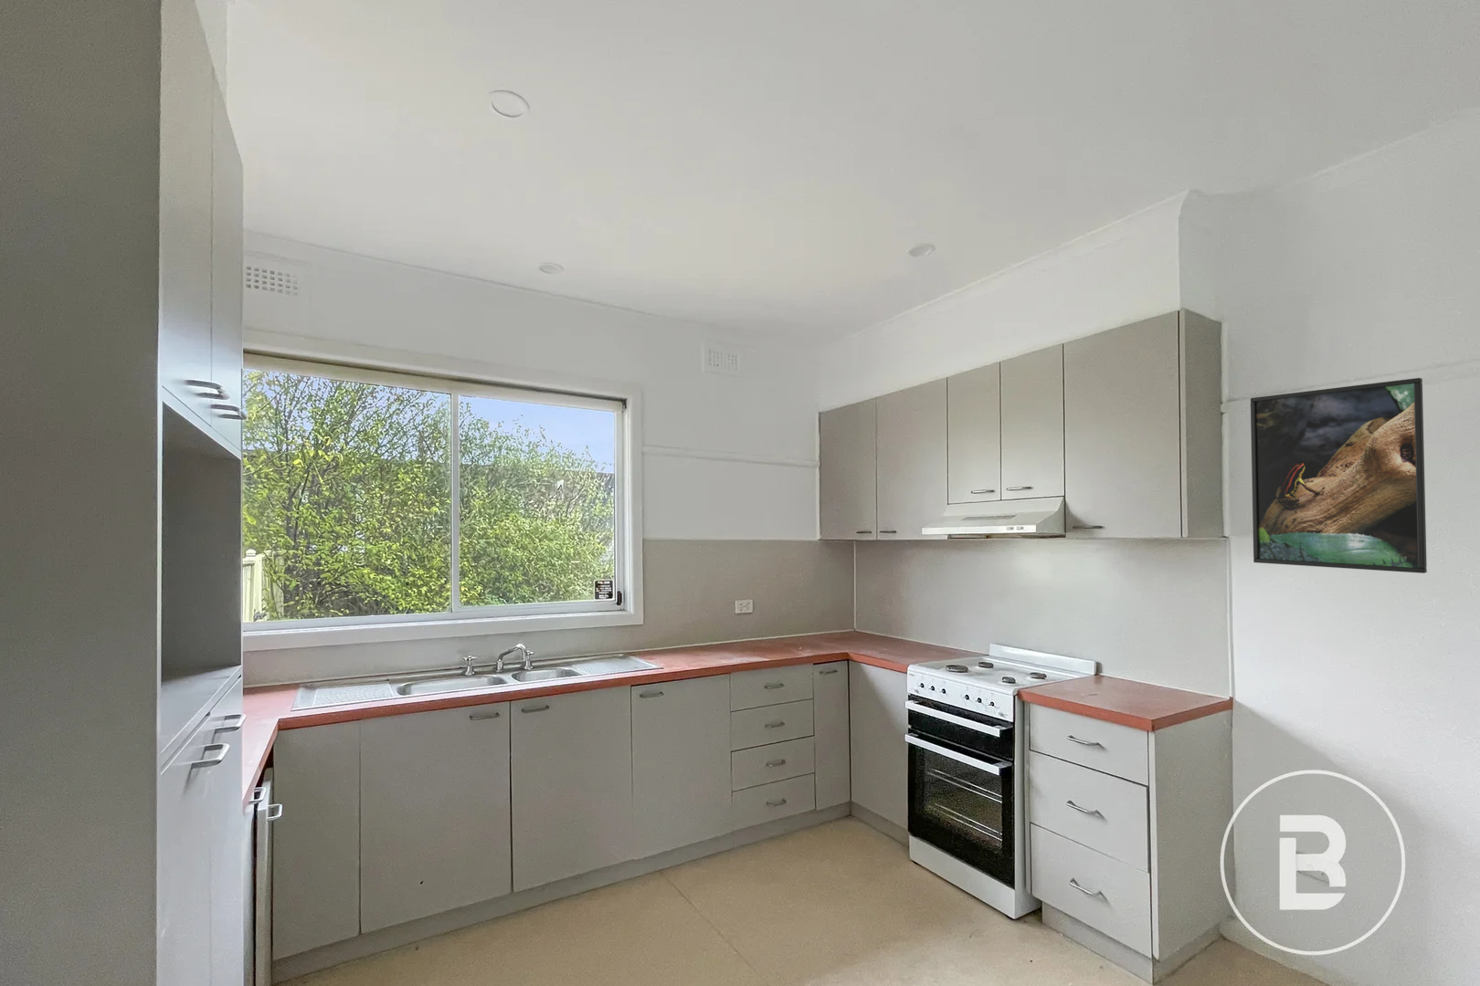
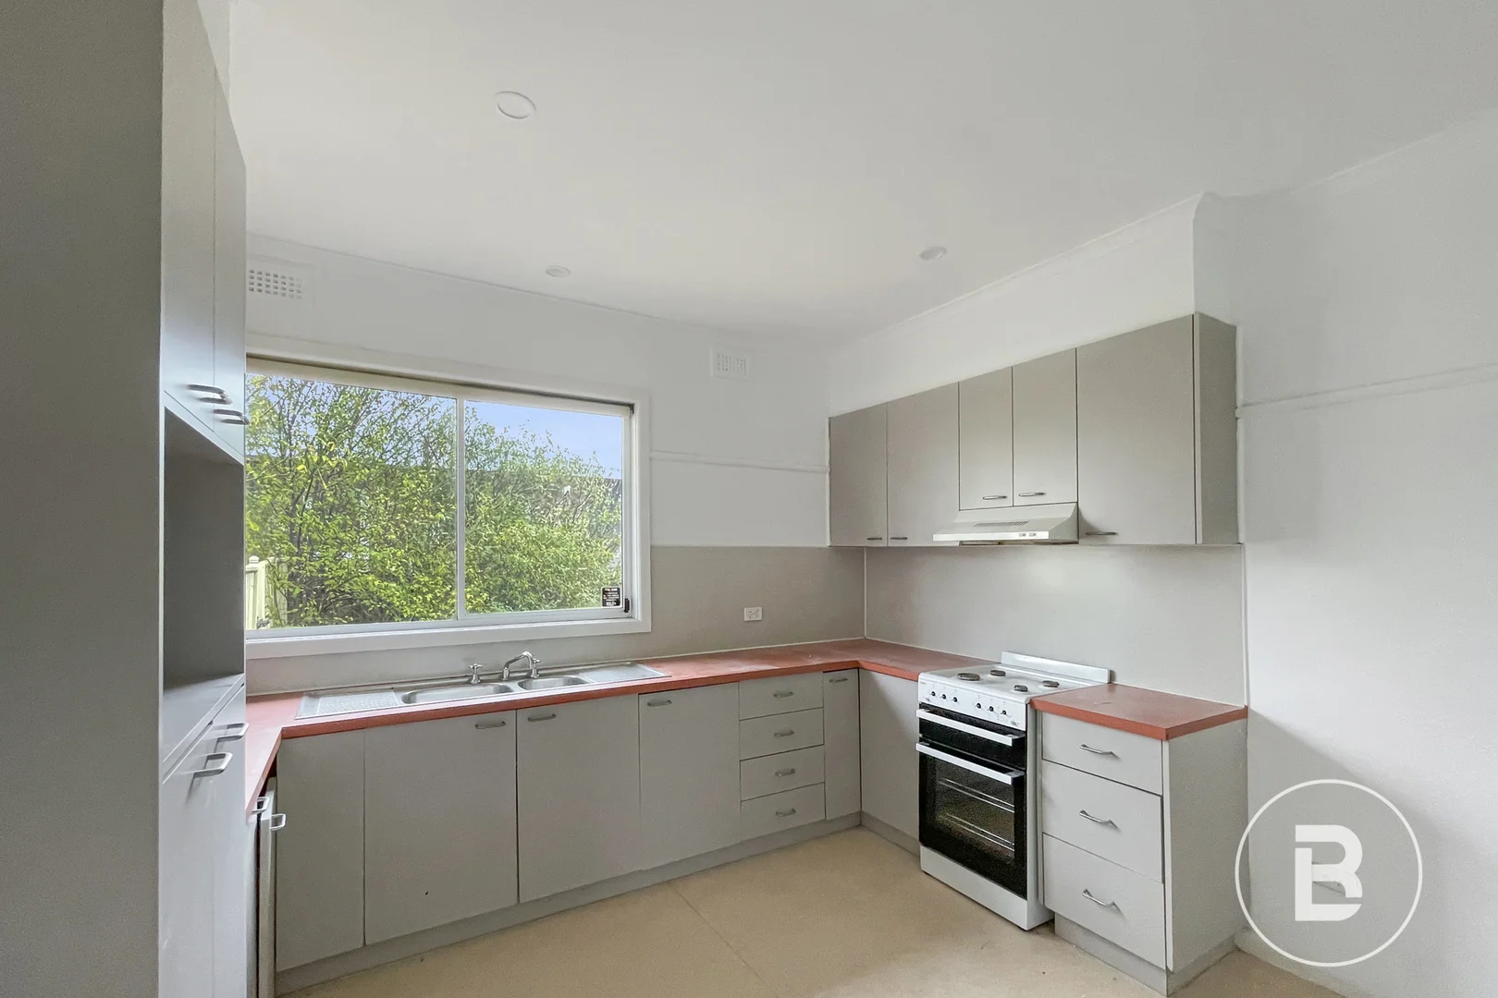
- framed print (1330, 478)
